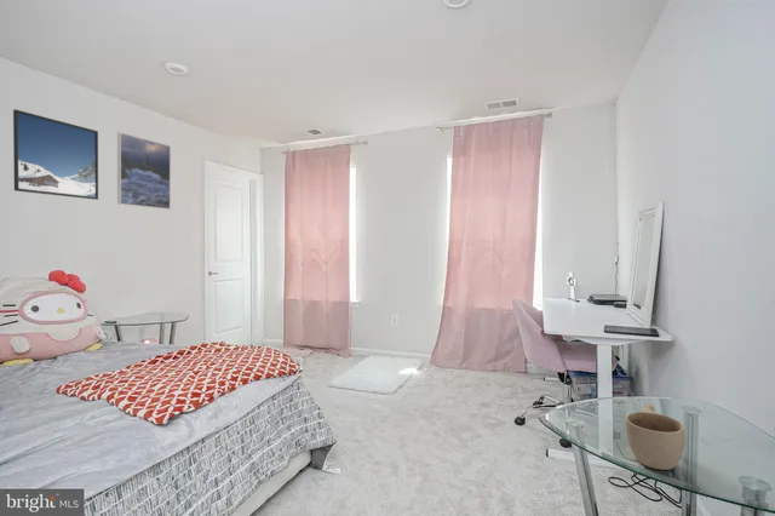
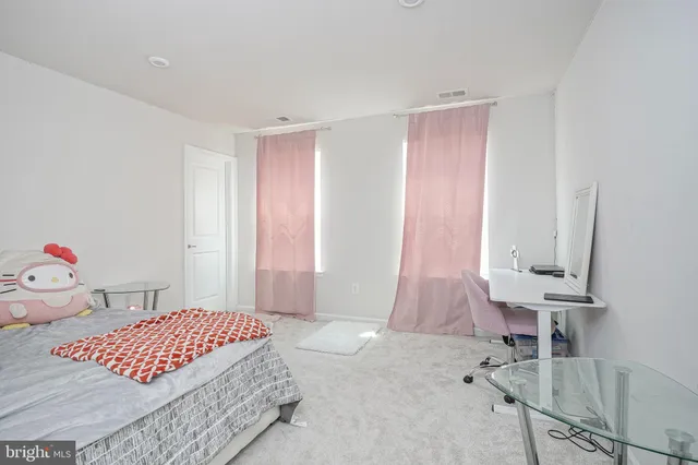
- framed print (145, 173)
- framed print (59, 157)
- cup (654, 436)
